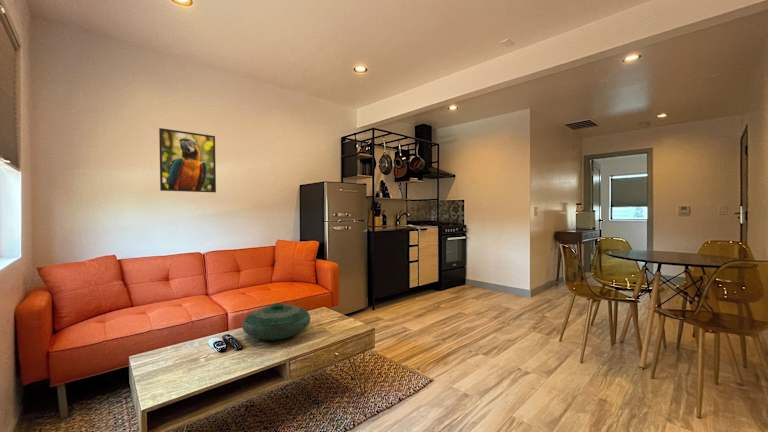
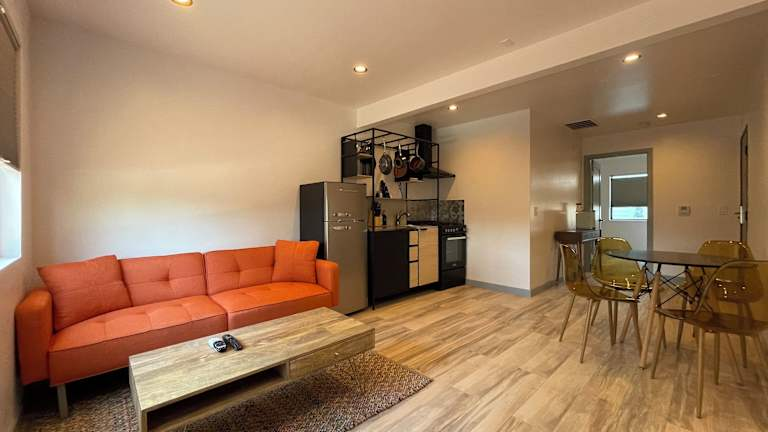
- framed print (189, 162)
- decorative bowl (277, 318)
